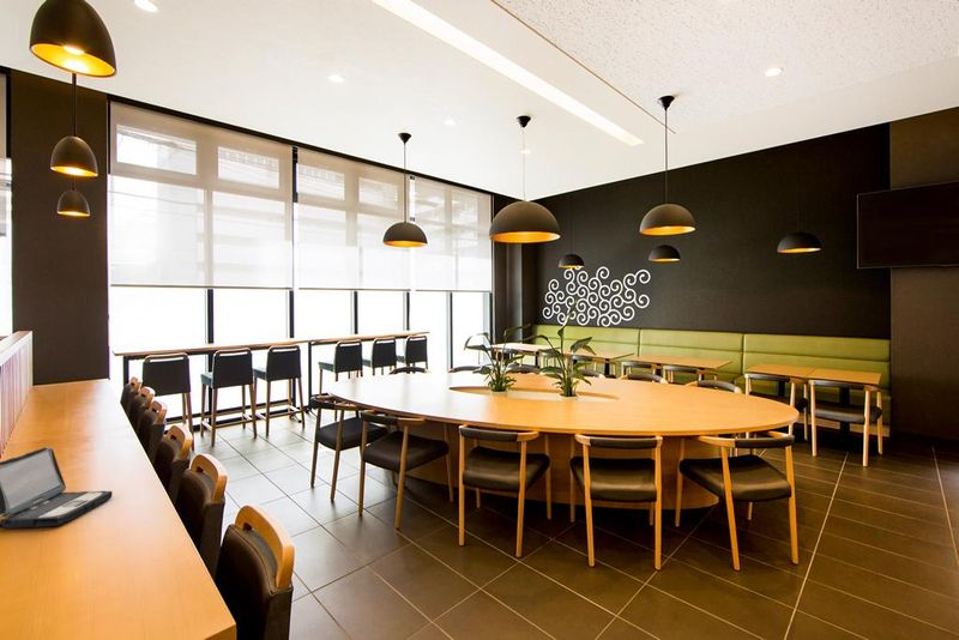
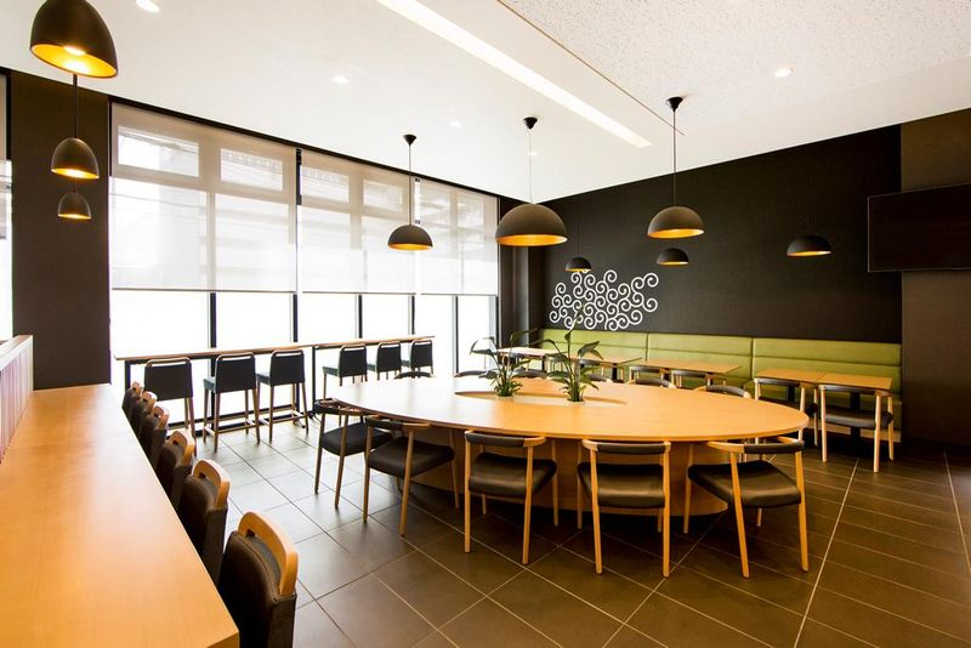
- laptop (50, 483)
